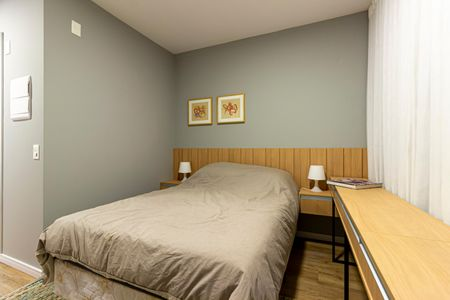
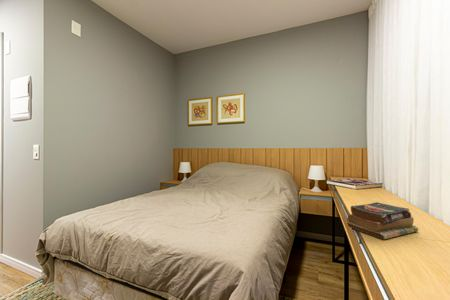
+ books (381, 218)
